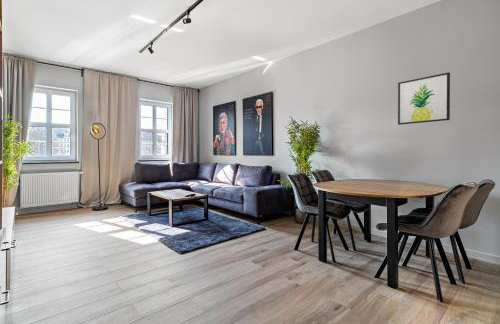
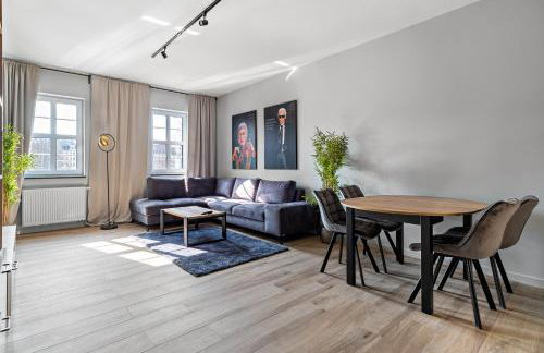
- wall art (422, 100)
